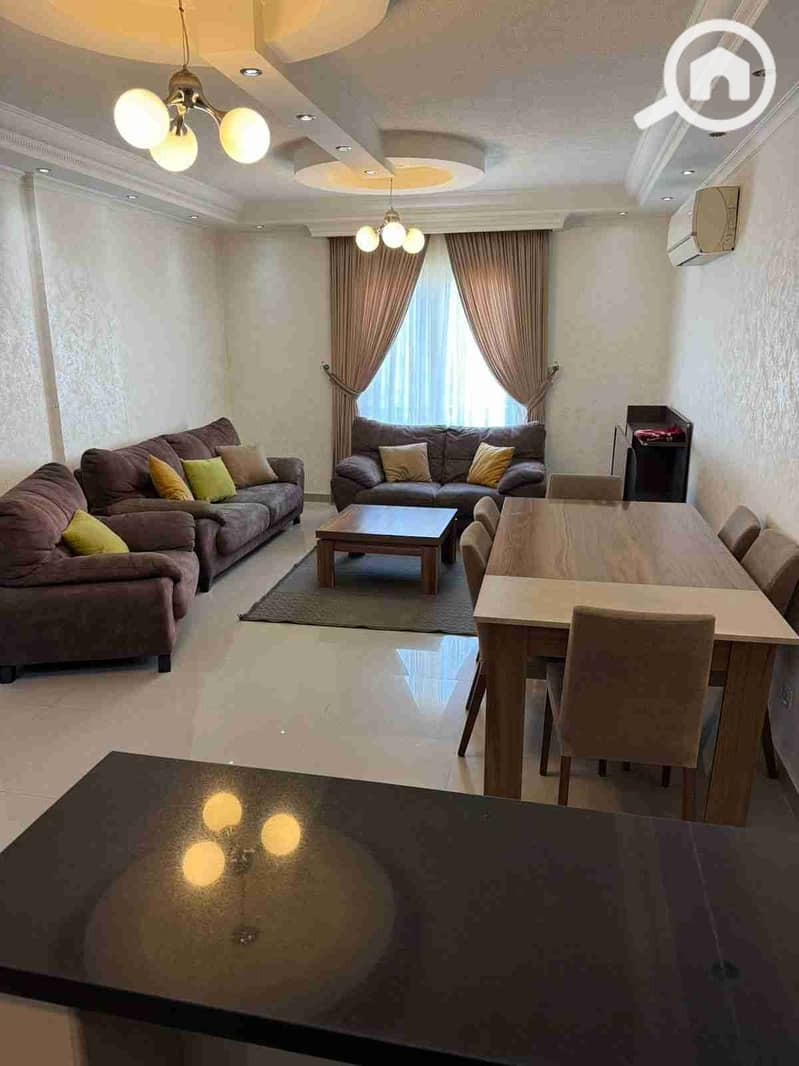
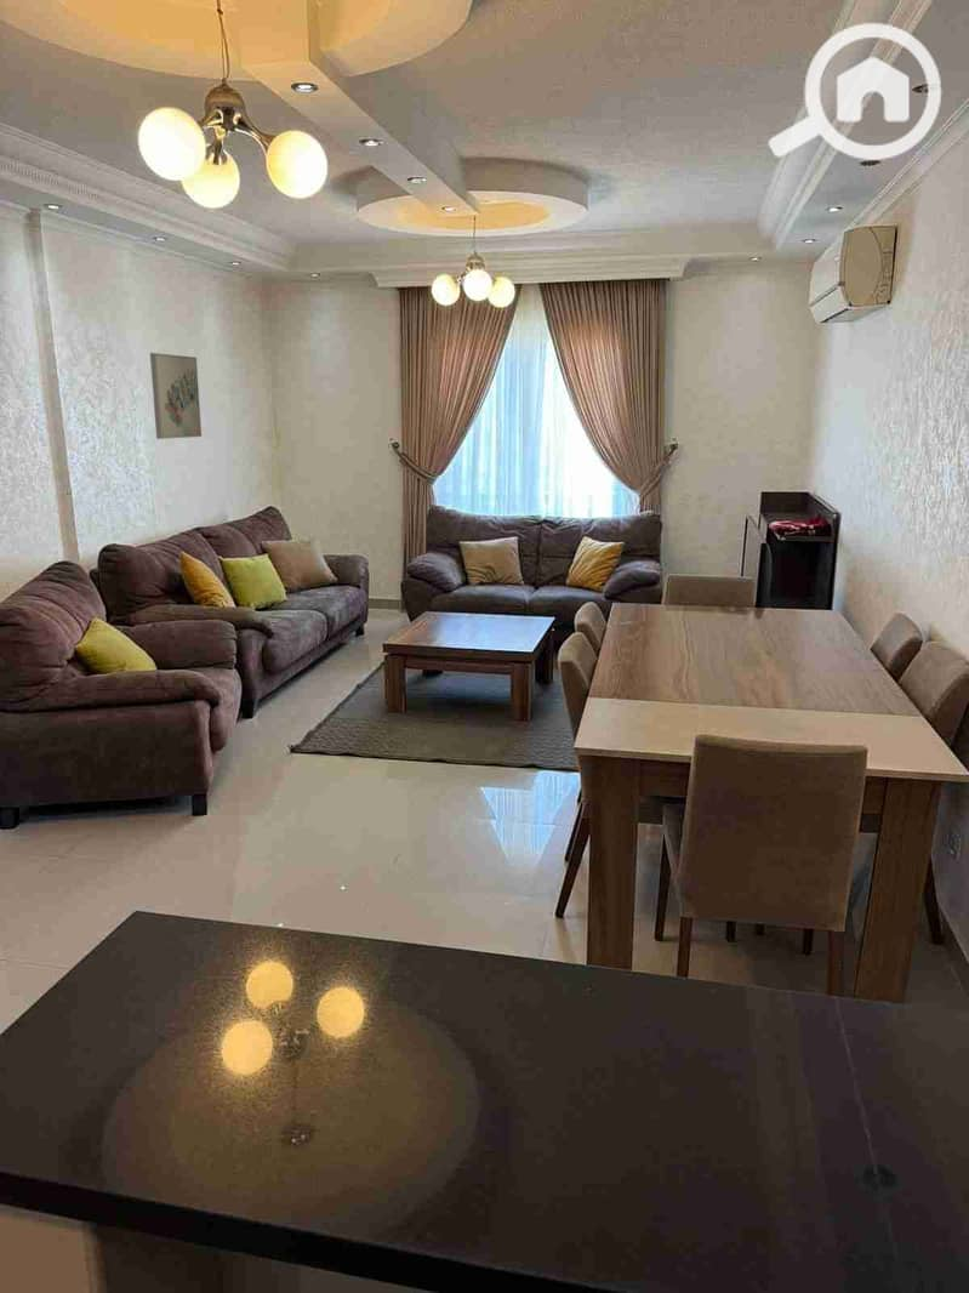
+ wall art (177, 397)
